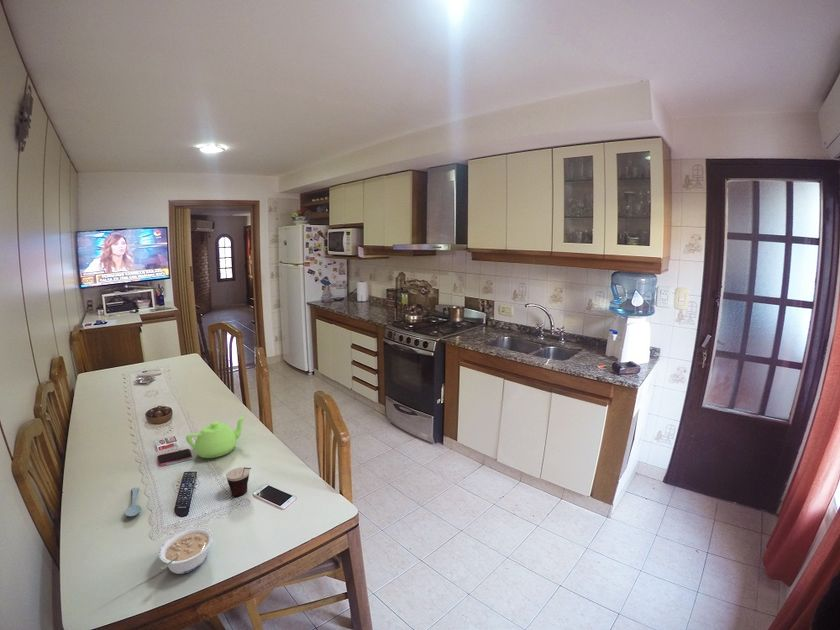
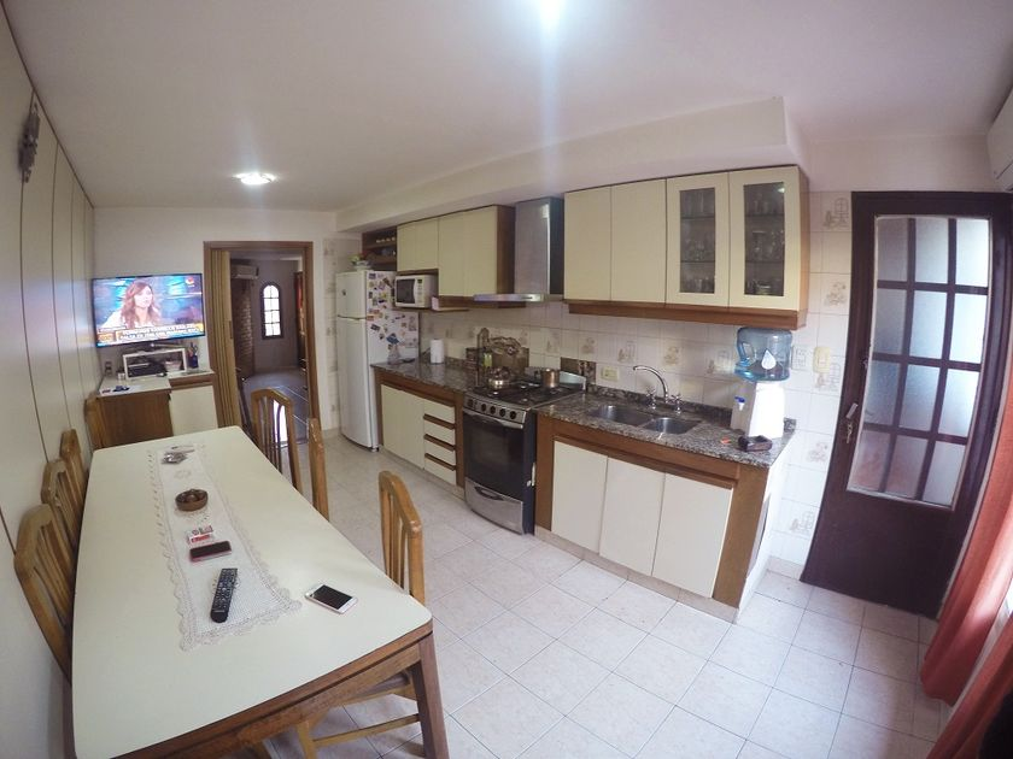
- teapot (218, 436)
- cup (242, 478)
- legume (187, 551)
- spoon (134, 499)
